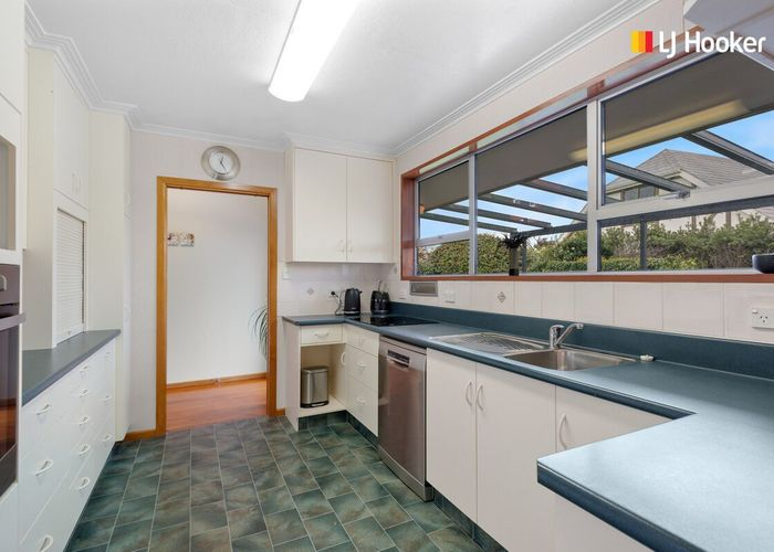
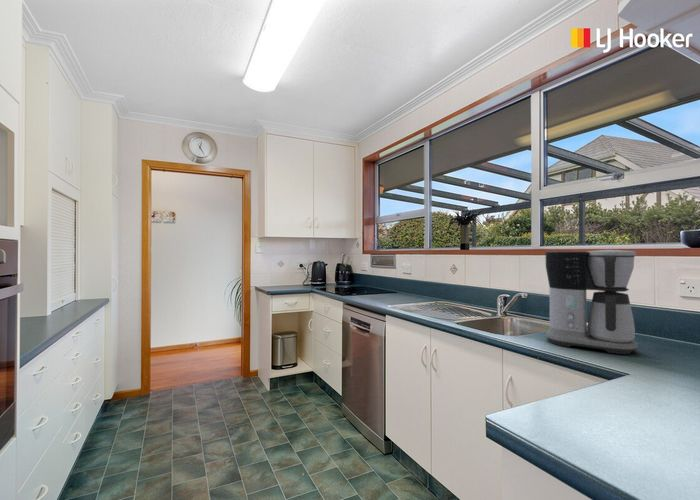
+ coffee maker (585, 298)
